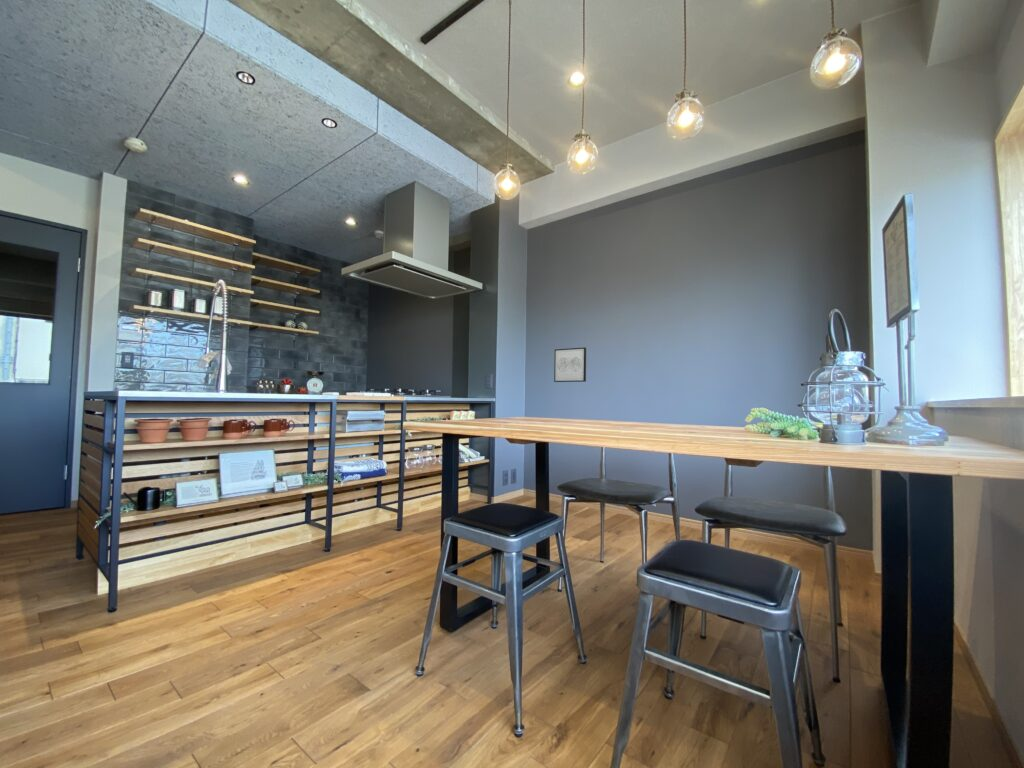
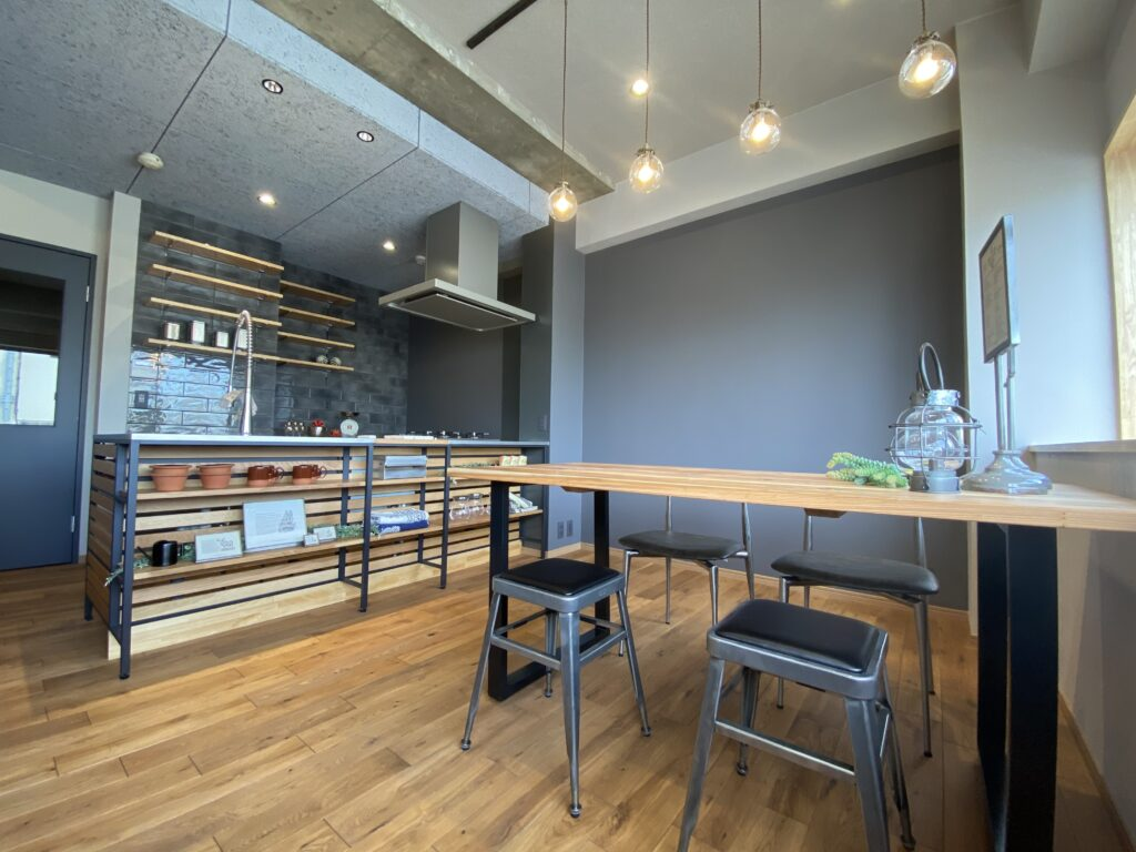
- wall art (569, 365)
